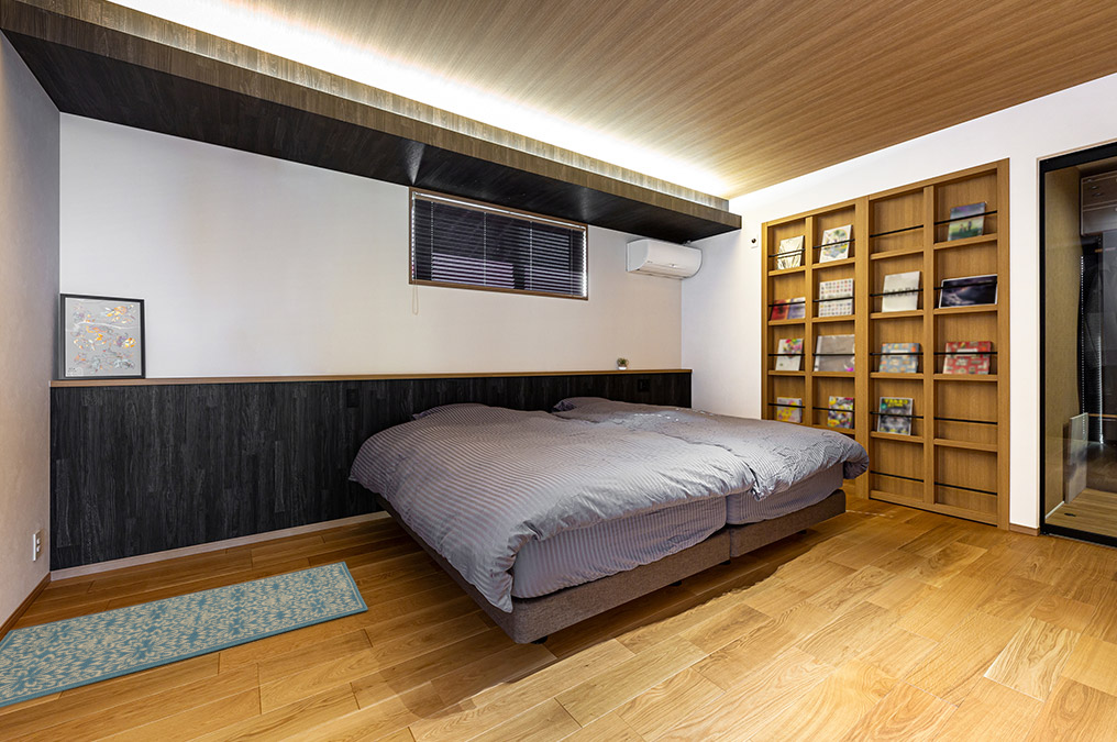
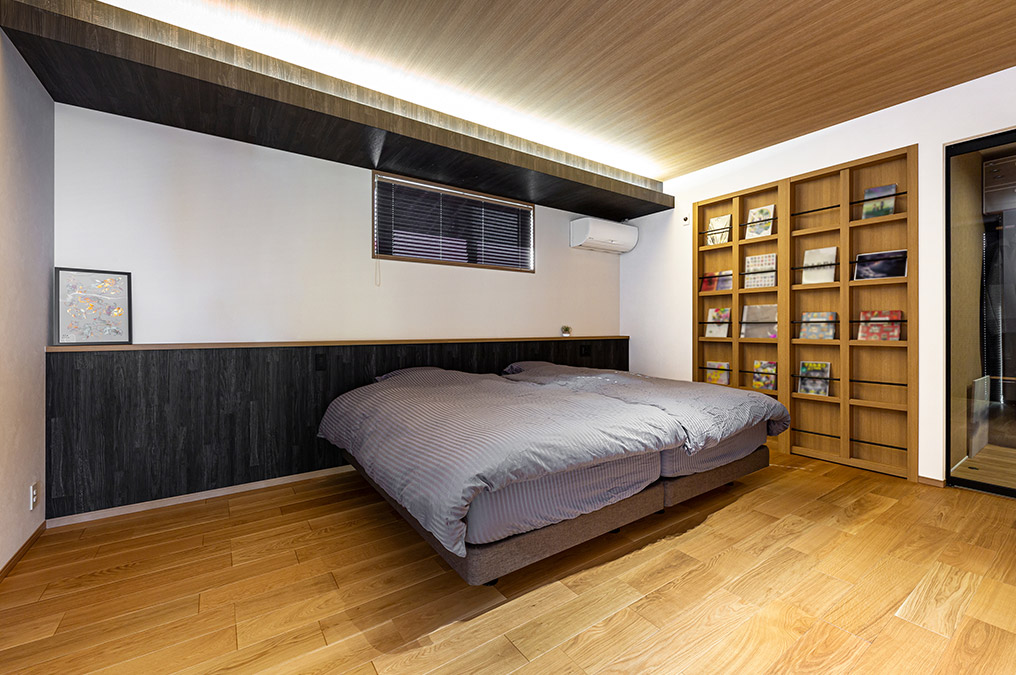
- rug (196, 619)
